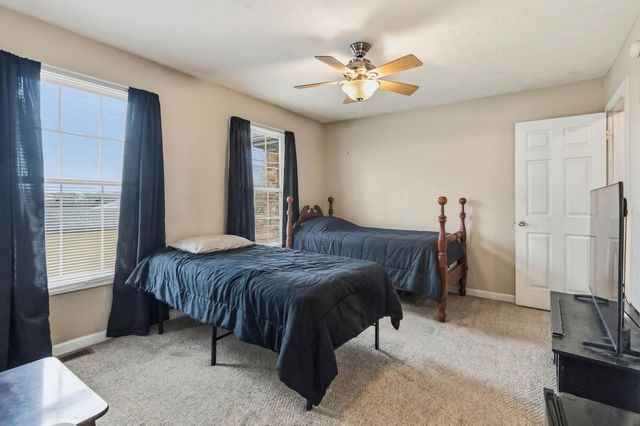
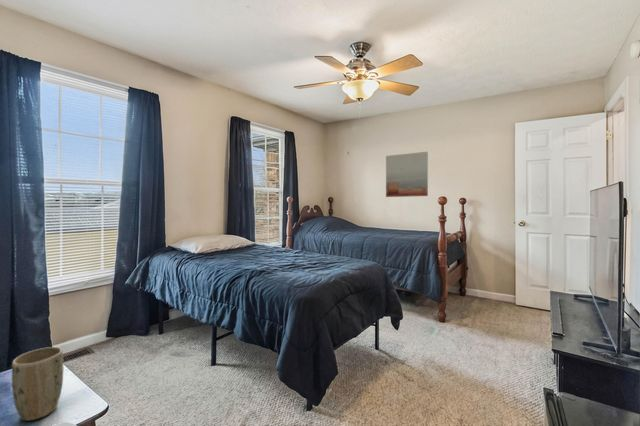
+ plant pot (39, 383)
+ wall art (406, 175)
